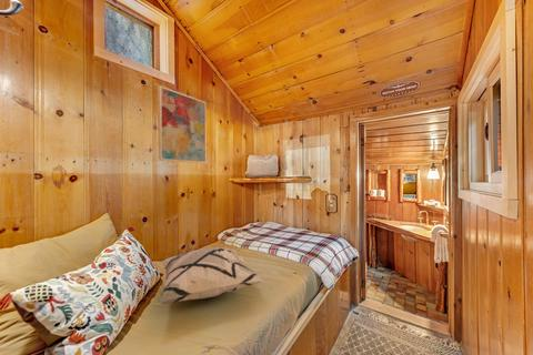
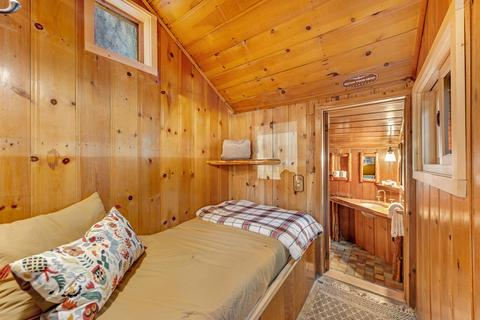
- decorative pillow (207, 270)
- wall art (184, 128)
